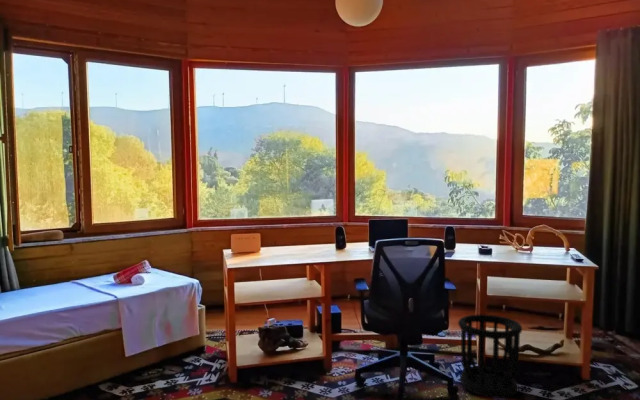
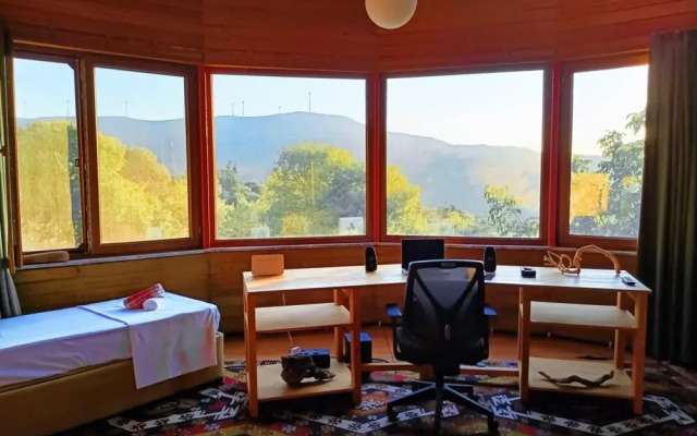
- wastebasket (493, 354)
